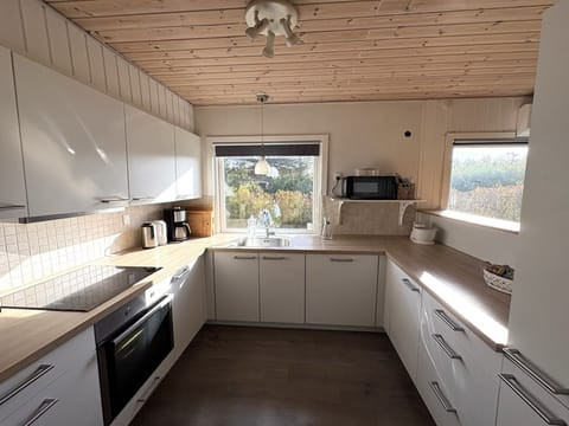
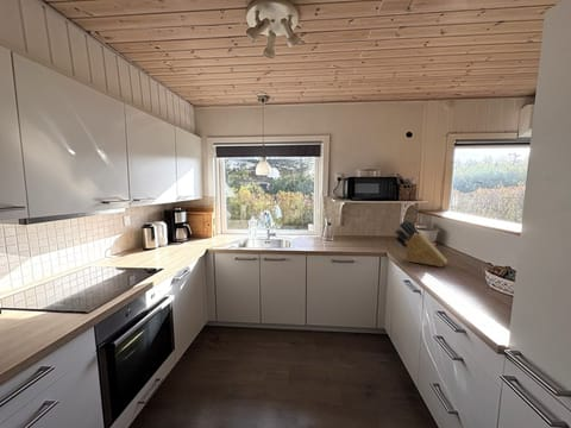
+ knife block (420, 241)
